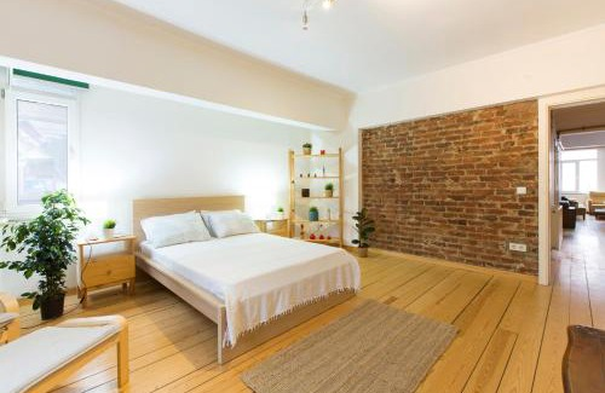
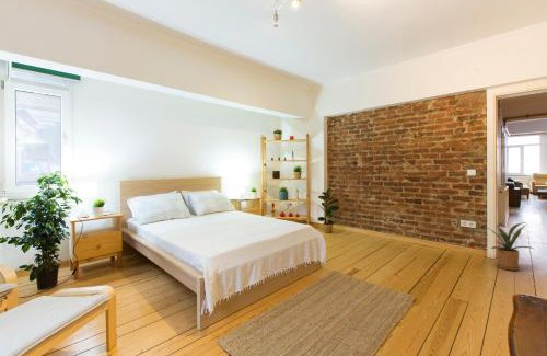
+ house plant (505, 243)
